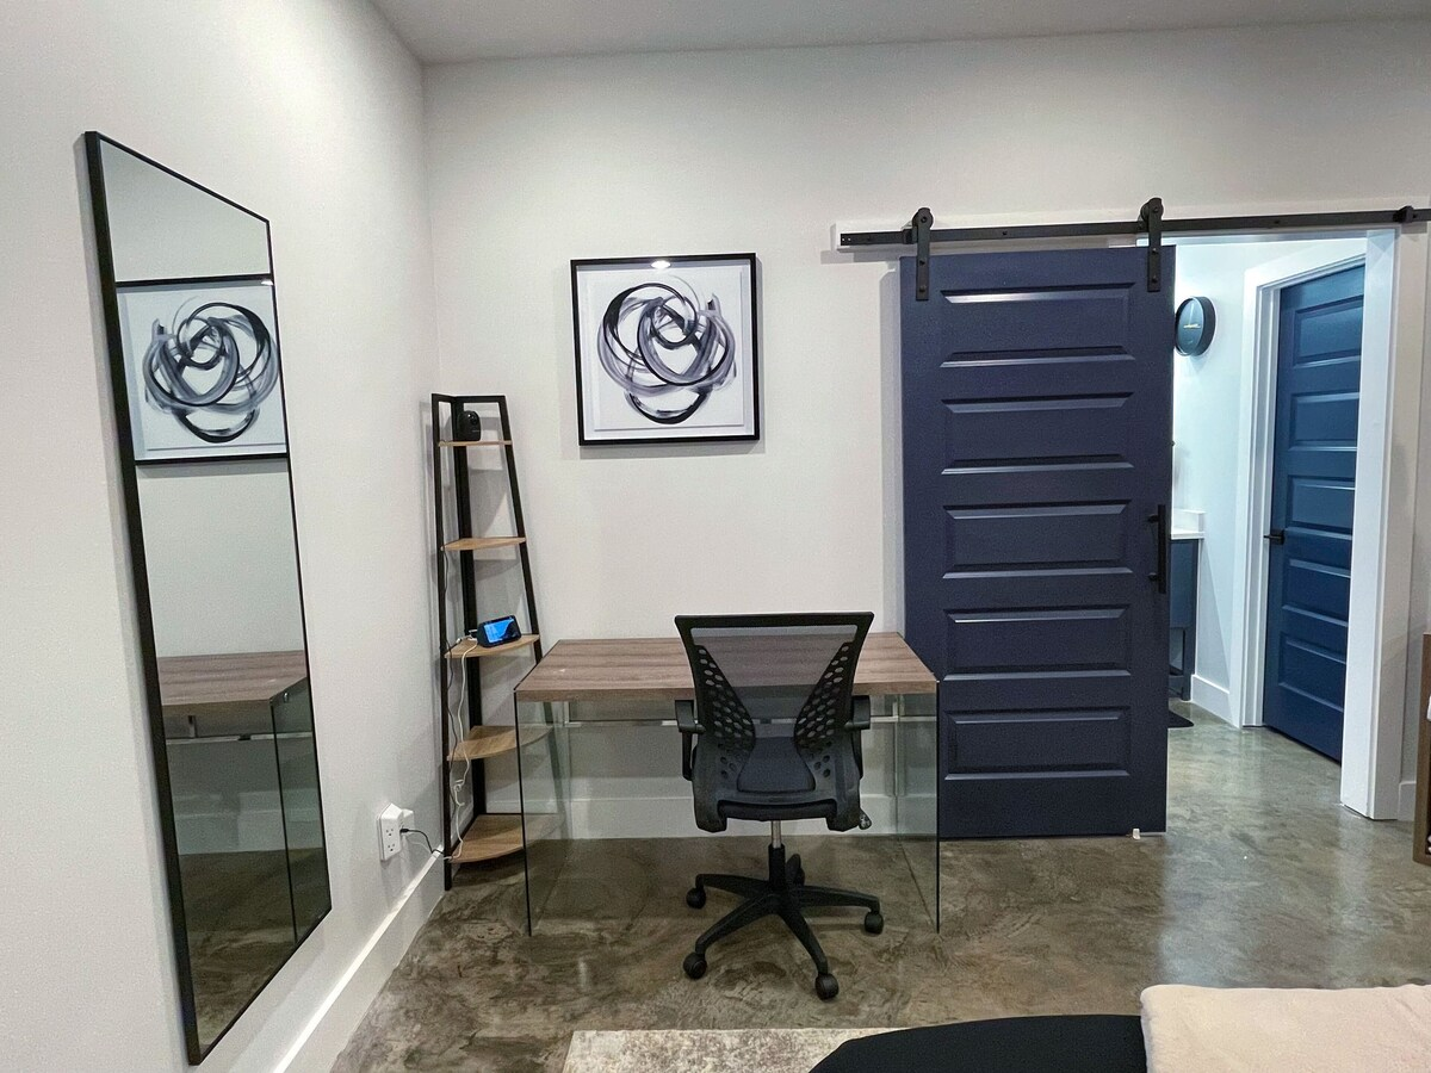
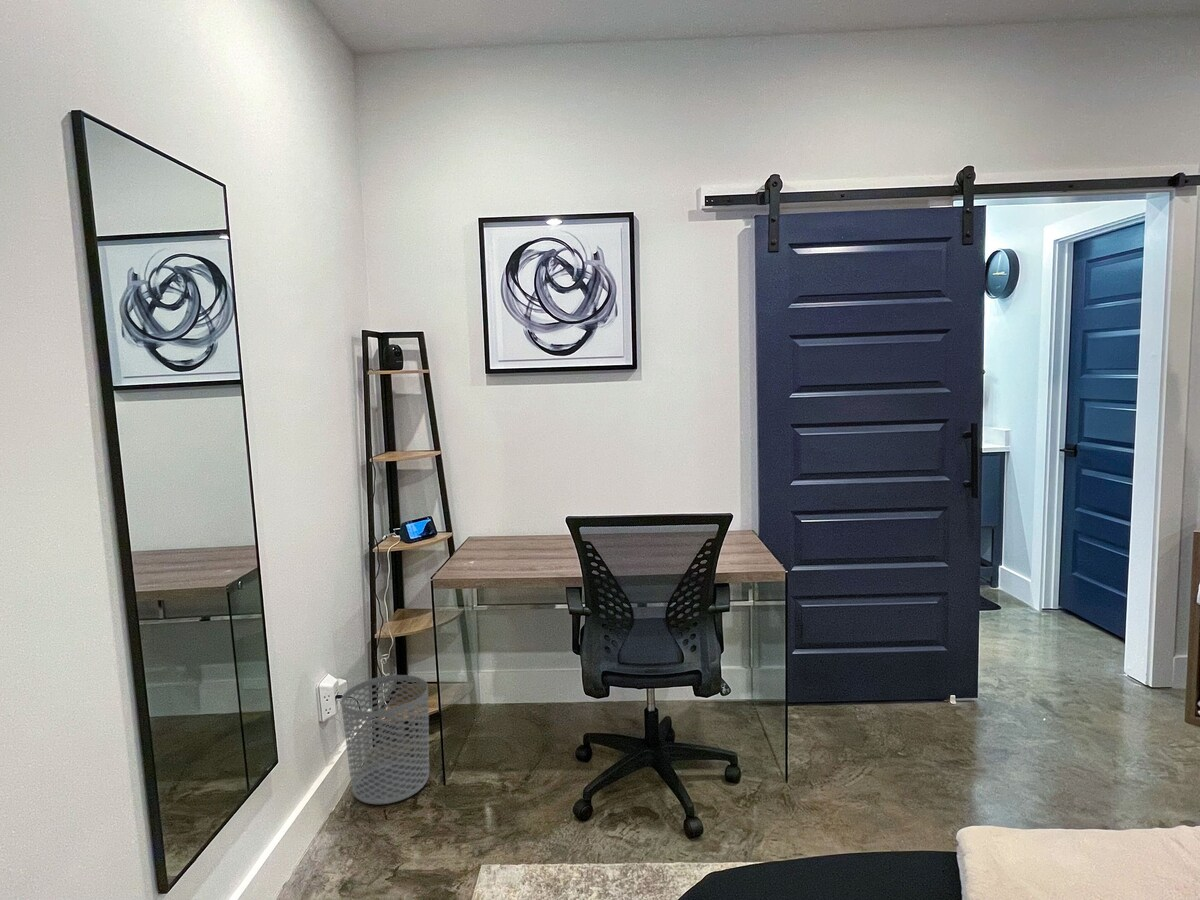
+ waste bin (387, 737)
